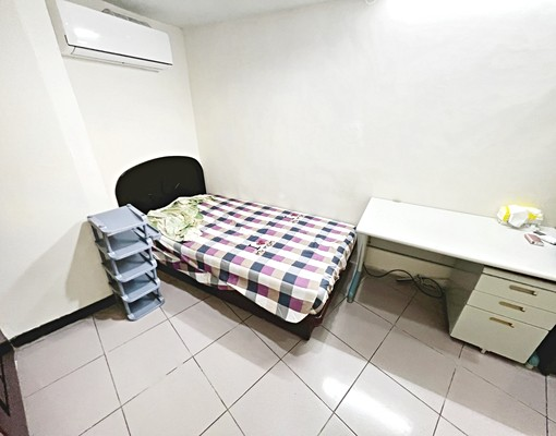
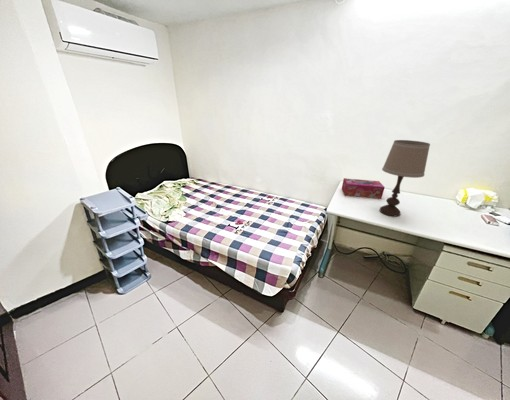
+ table lamp (399, 179)
+ tissue box (361, 187)
